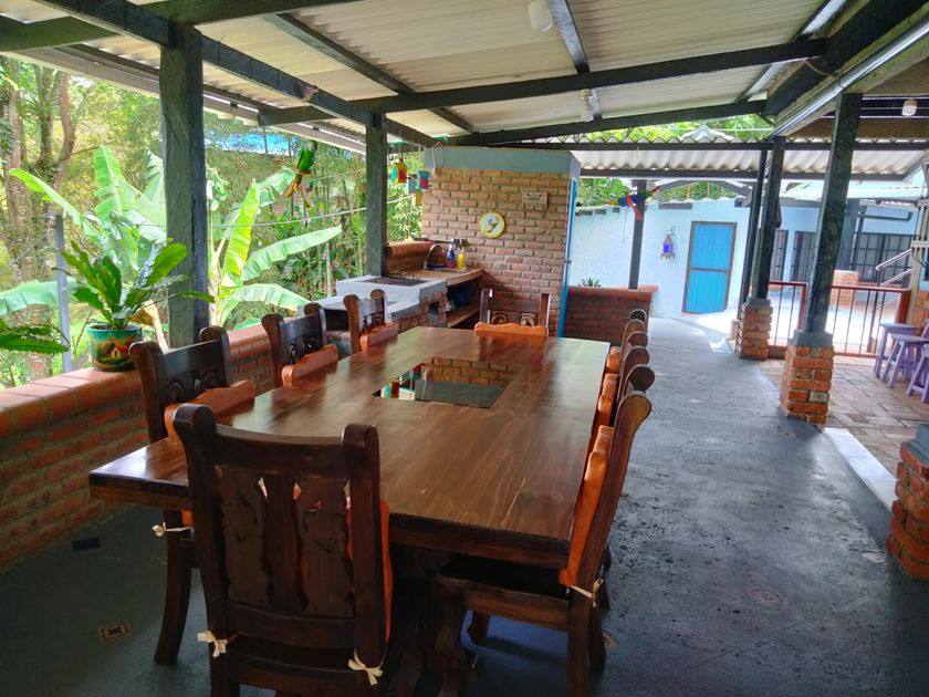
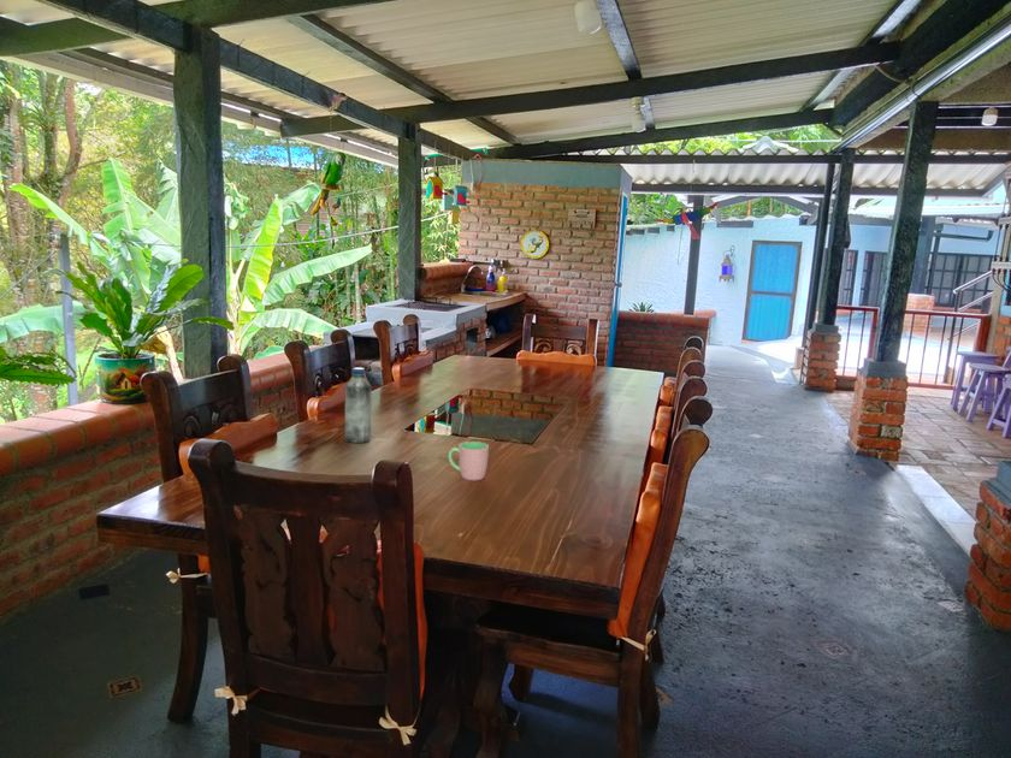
+ water bottle (357, 403)
+ cup (468, 461)
